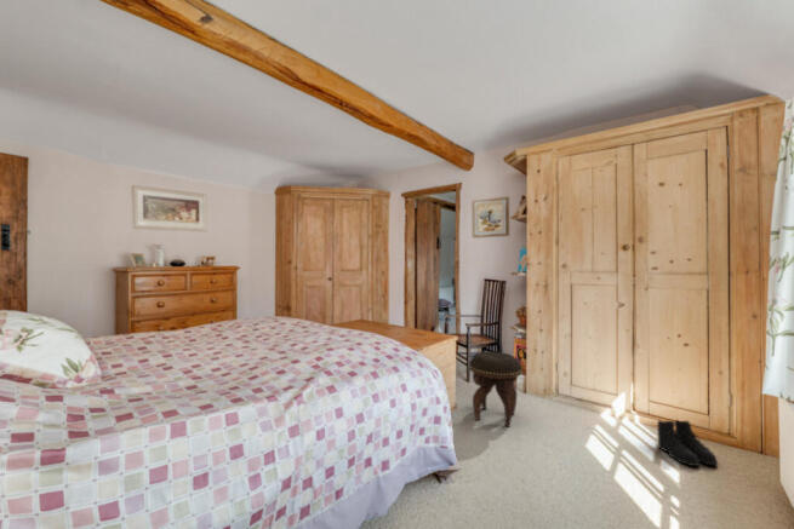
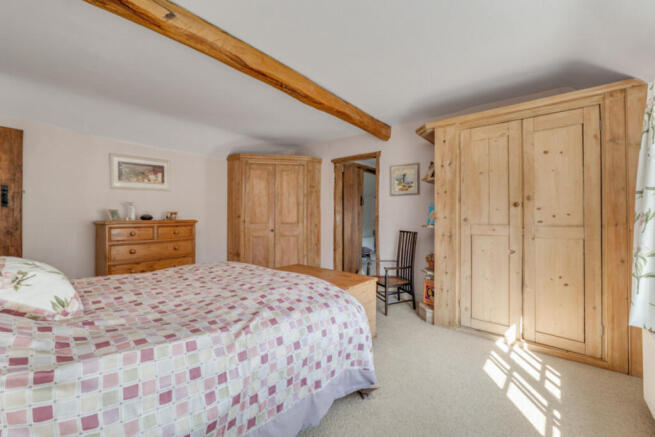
- boots (685, 439)
- footstool (495, 385)
